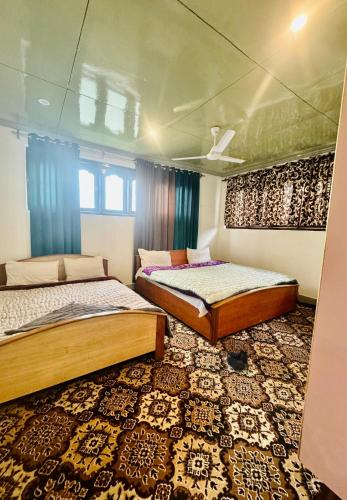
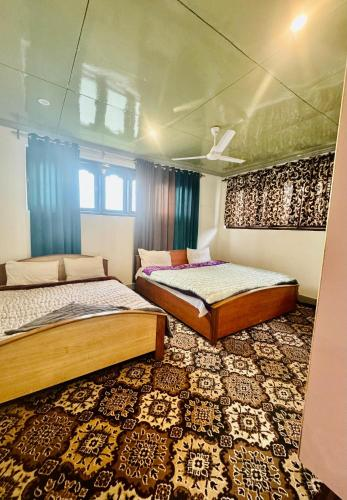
- boots (237, 358)
